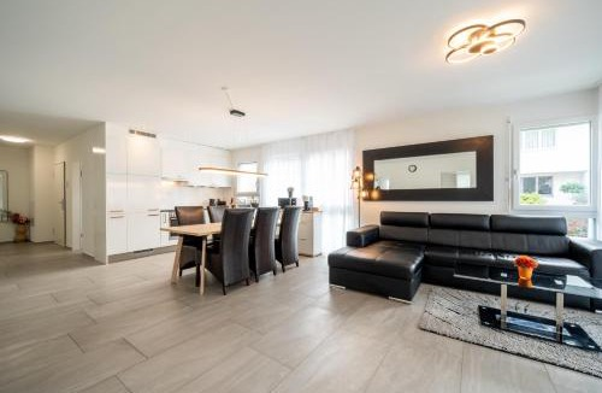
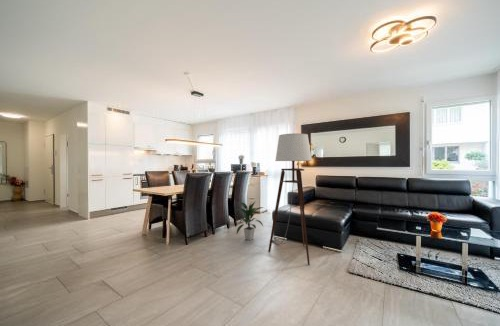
+ indoor plant (247, 219)
+ floor lamp (292, 193)
